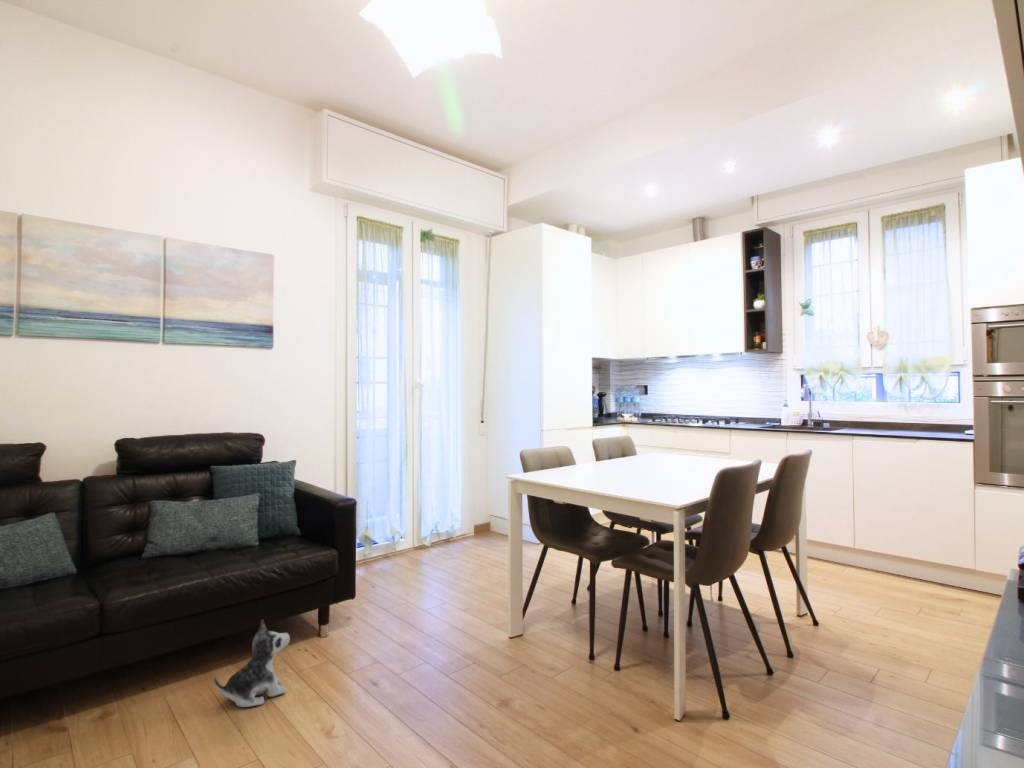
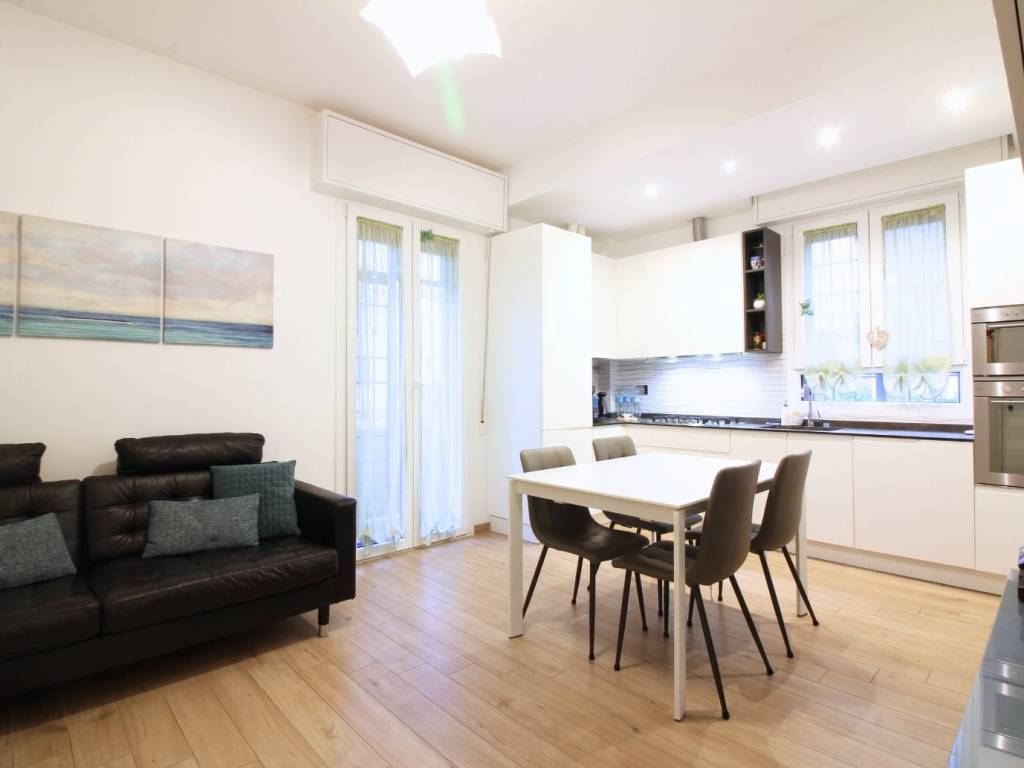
- plush toy (252, 659)
